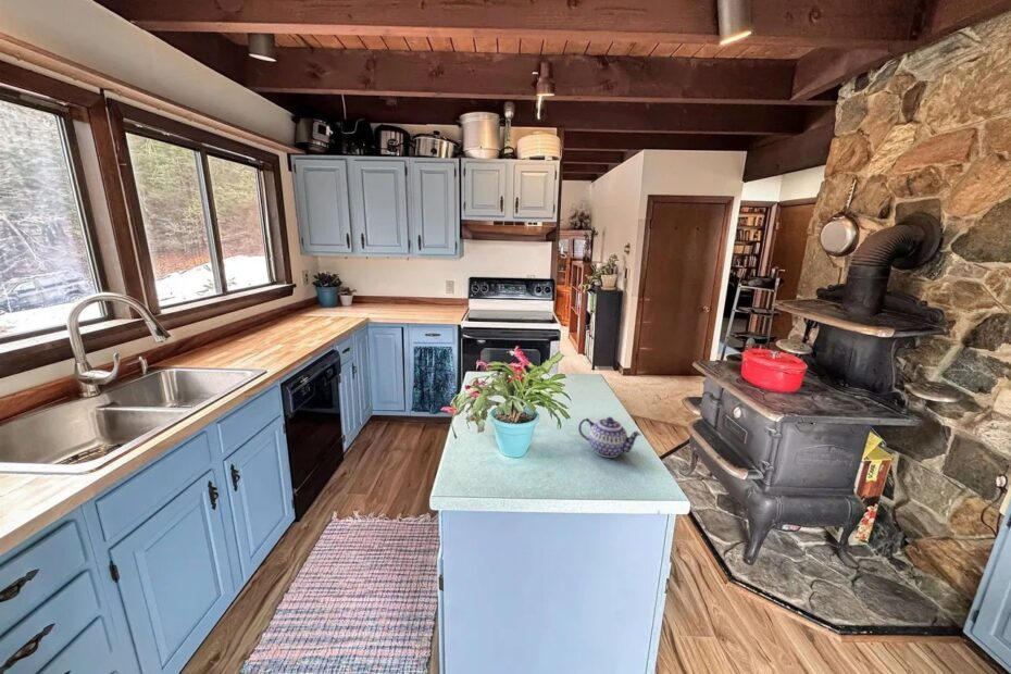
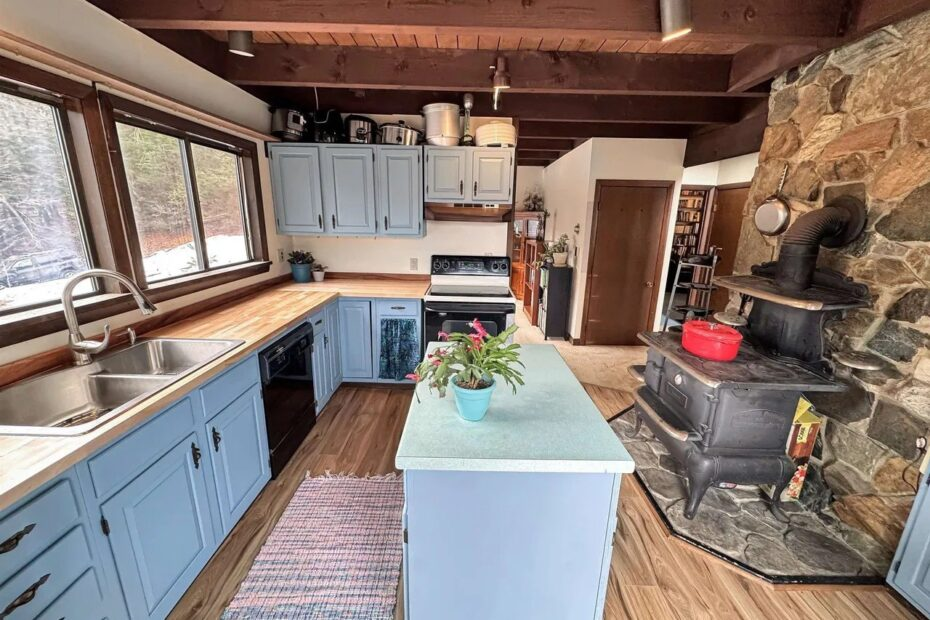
- teapot (608, 434)
